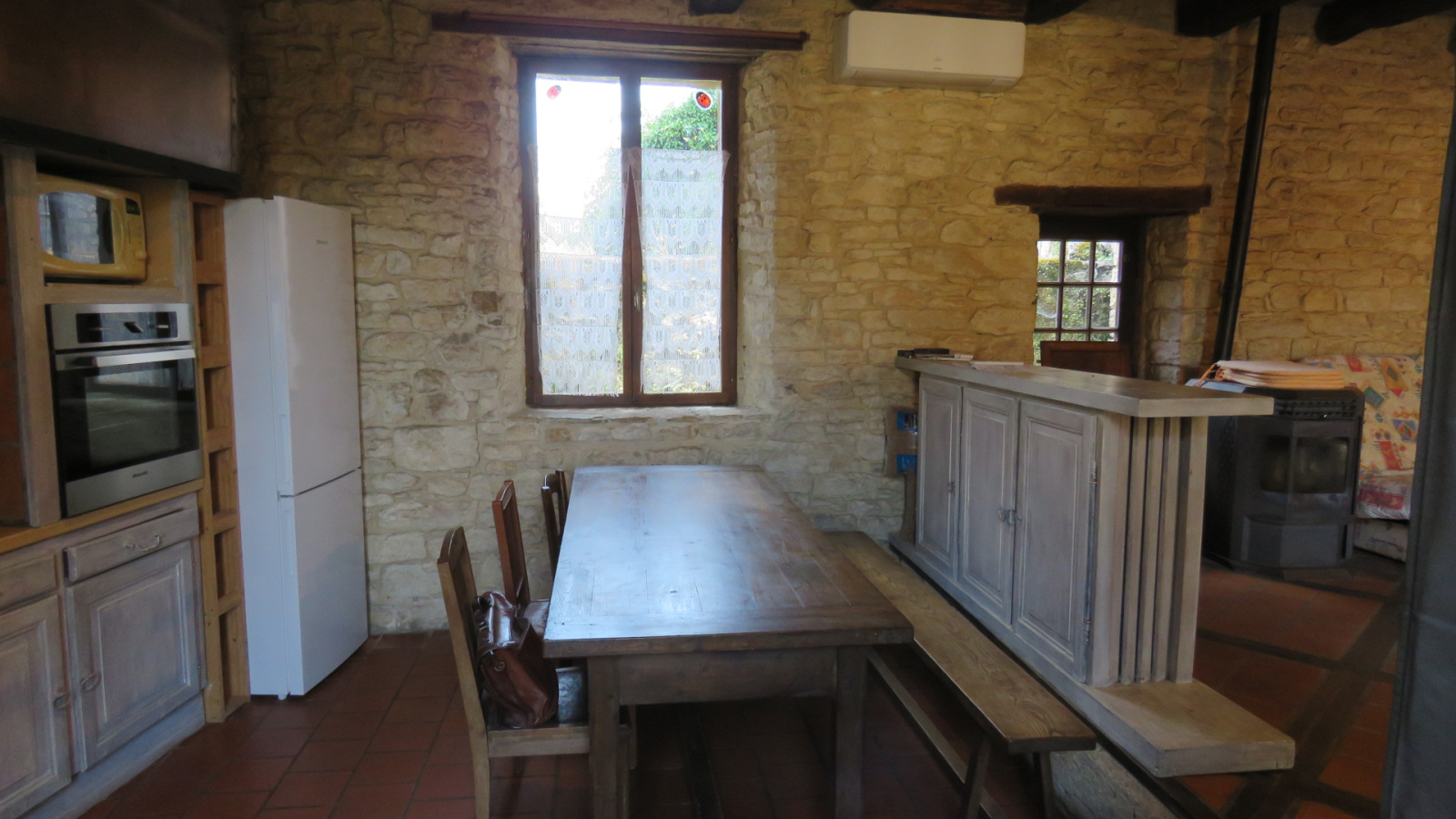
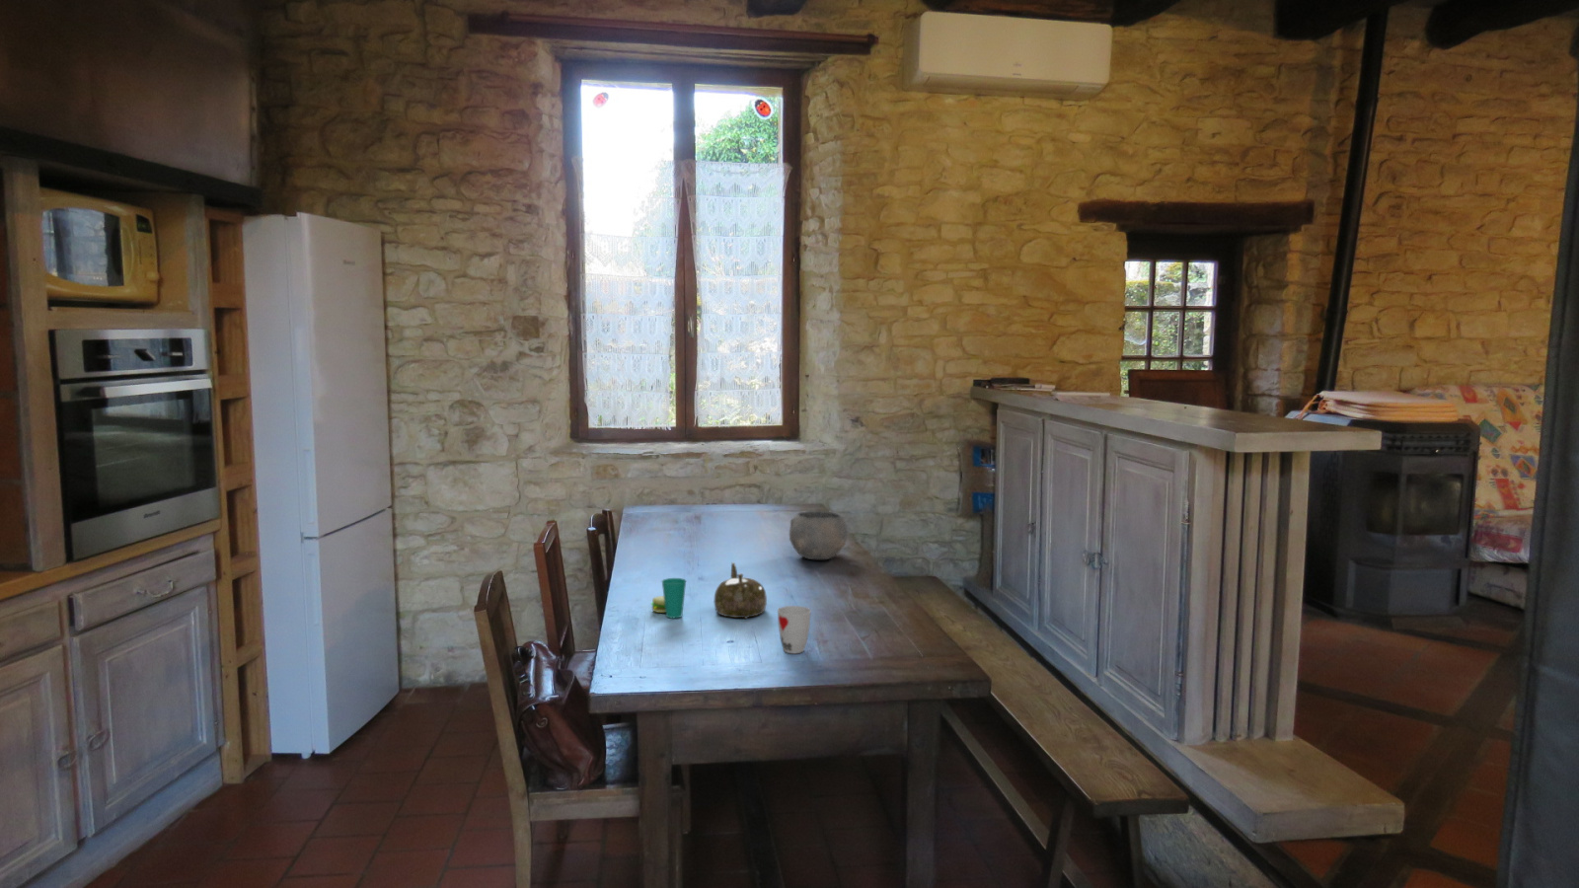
+ teapot (740, 590)
+ cup (668, 596)
+ bowl (817, 536)
+ cup (794, 630)
